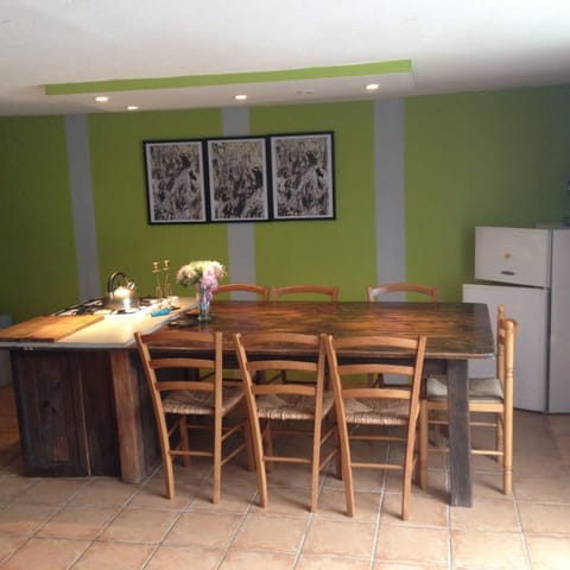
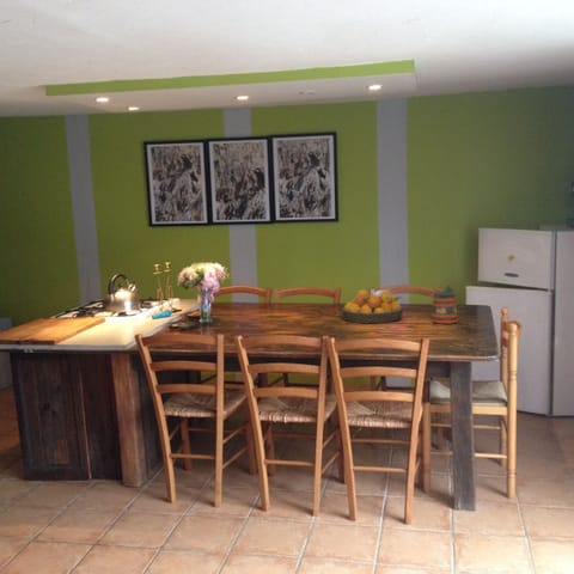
+ fruit bowl (372, 304)
+ beer stein (445, 304)
